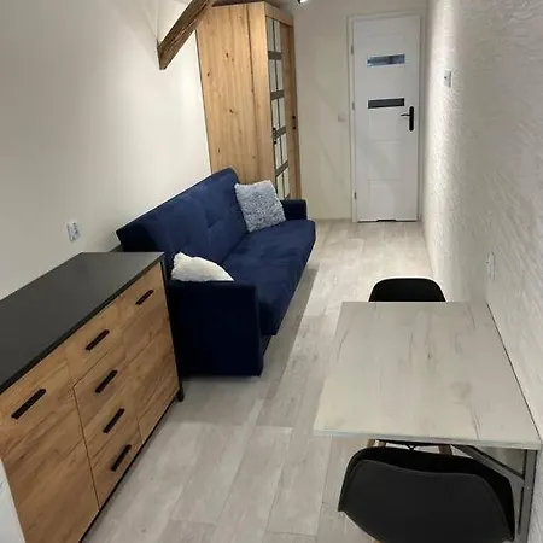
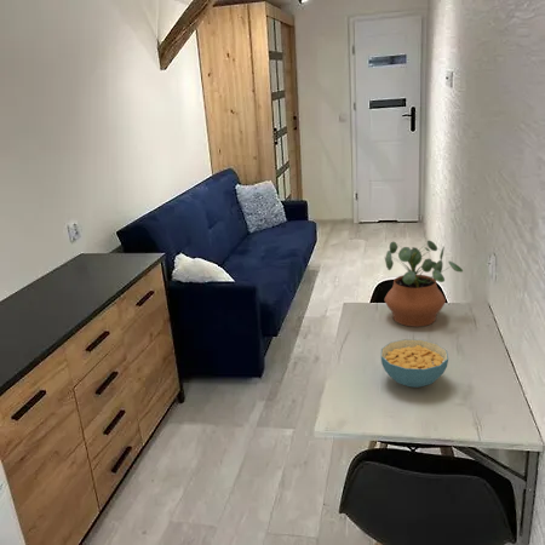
+ potted plant (423, 281)
+ cereal bowl (413, 367)
